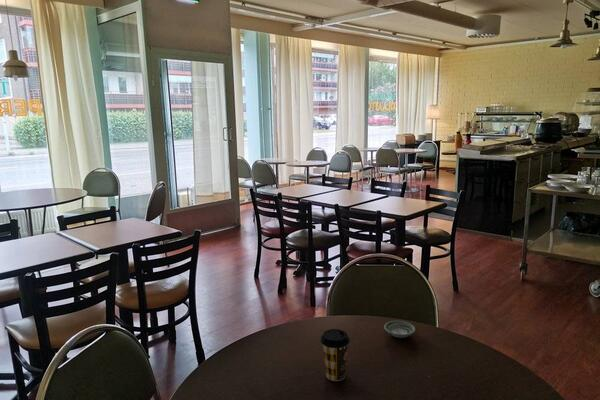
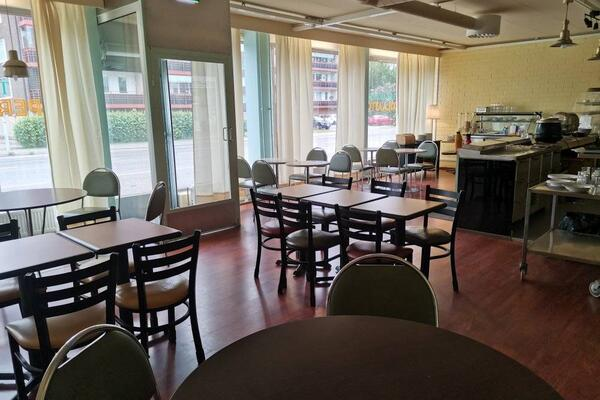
- saucer (399, 330)
- coffee cup (335, 355)
